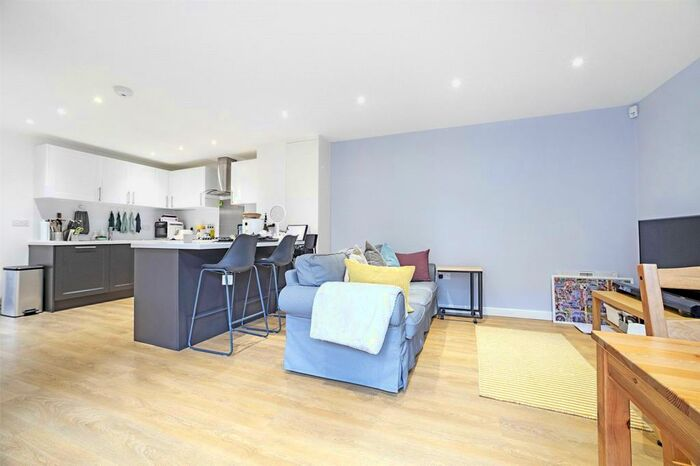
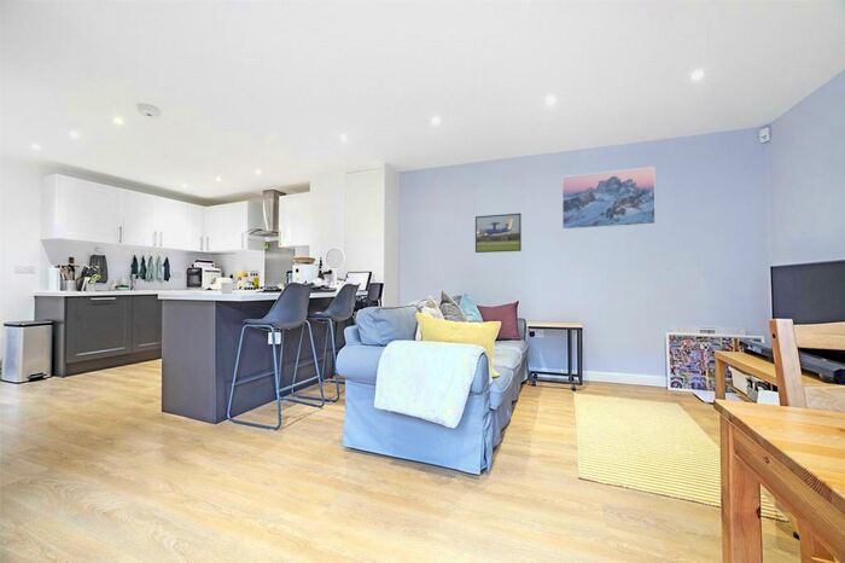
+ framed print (606, 199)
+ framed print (497, 233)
